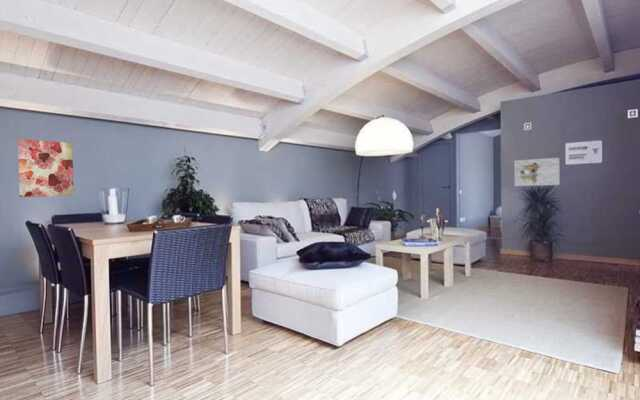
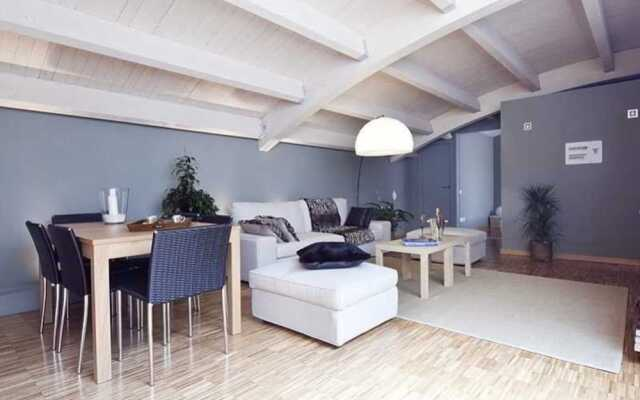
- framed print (536, 172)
- wall art (46, 168)
